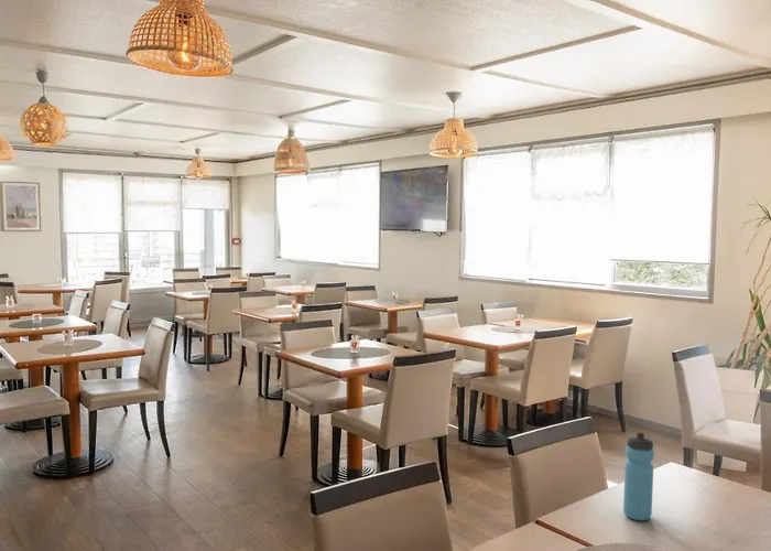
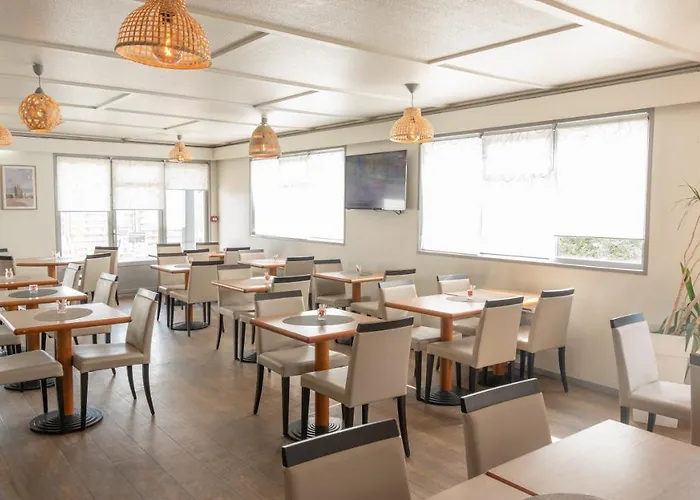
- water bottle (639, 474)
